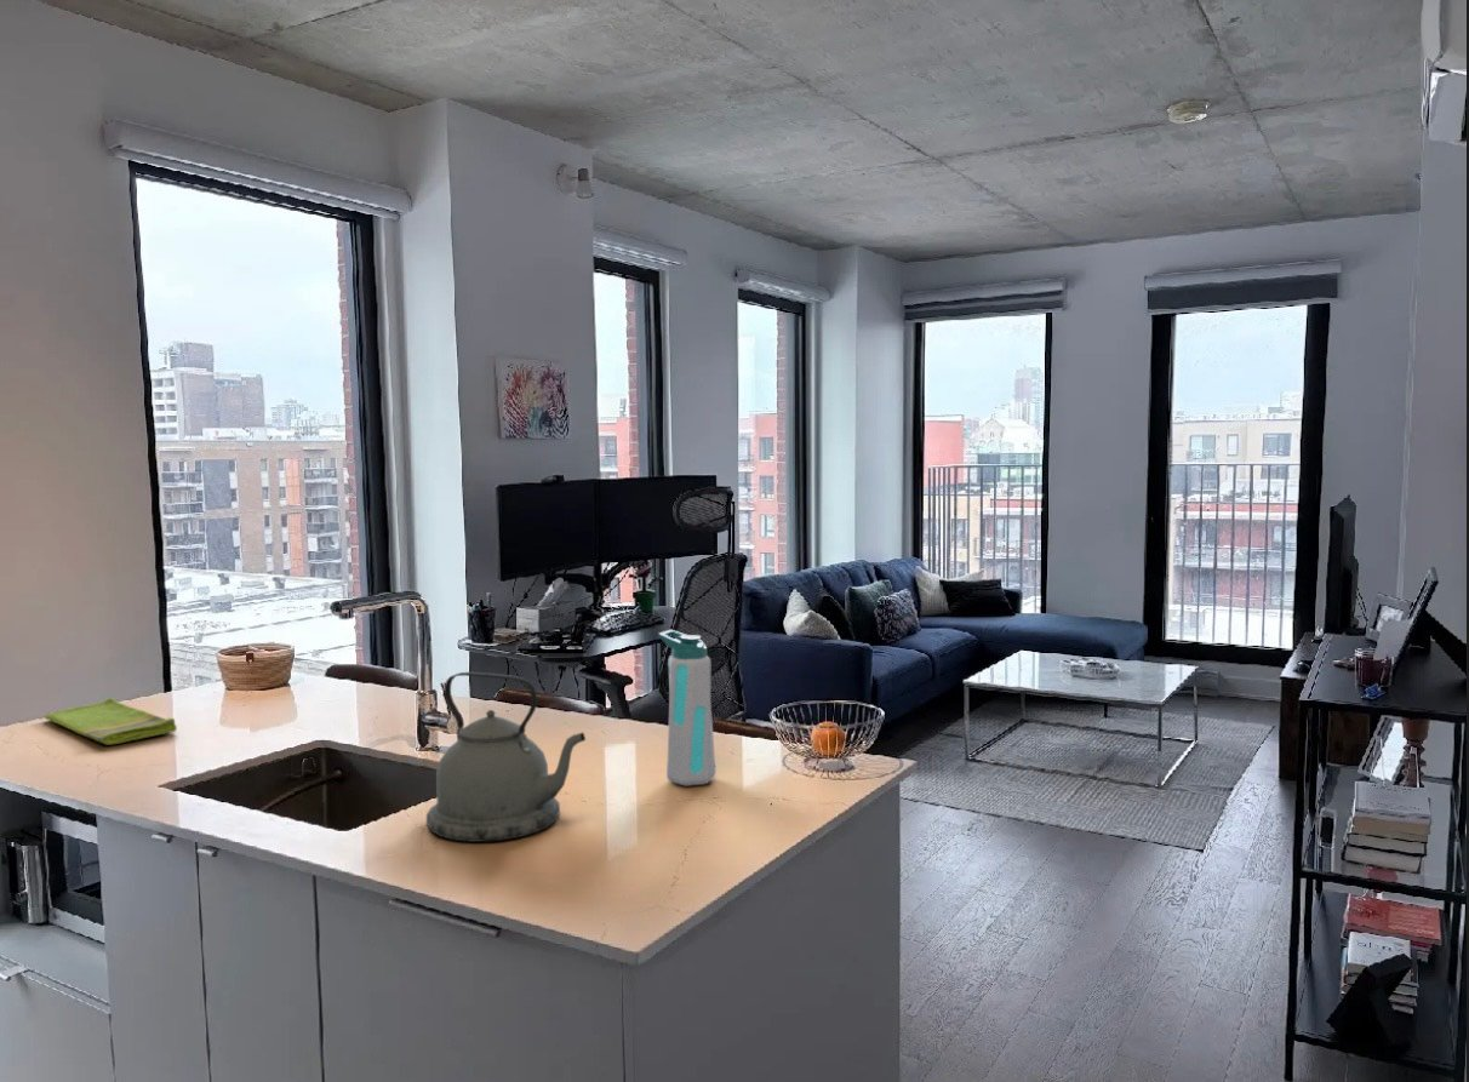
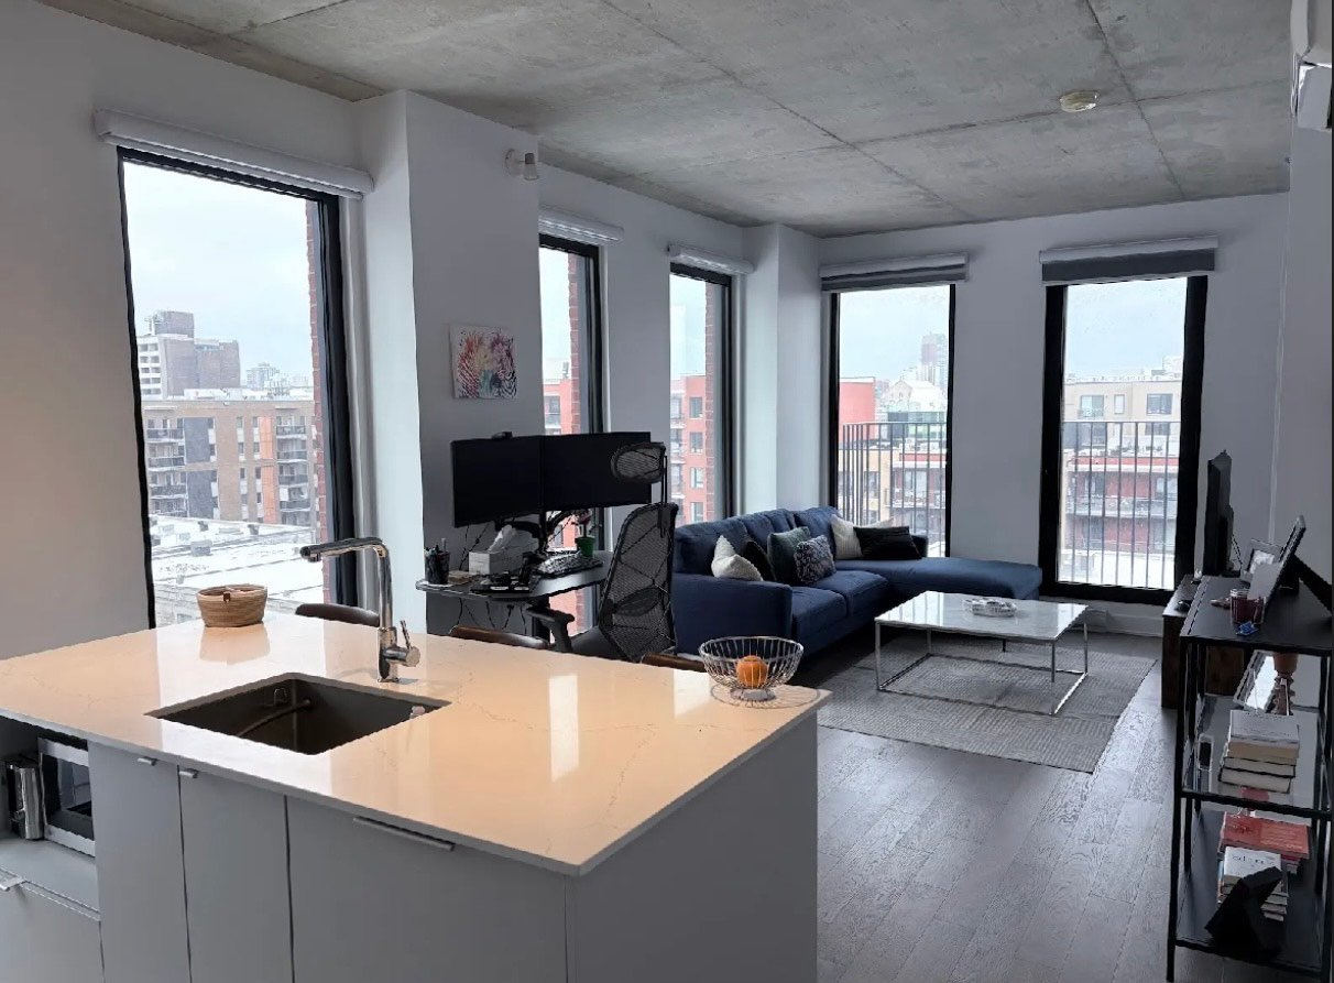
- dish towel (109, 719)
- water bottle (686, 706)
- kettle (501, 746)
